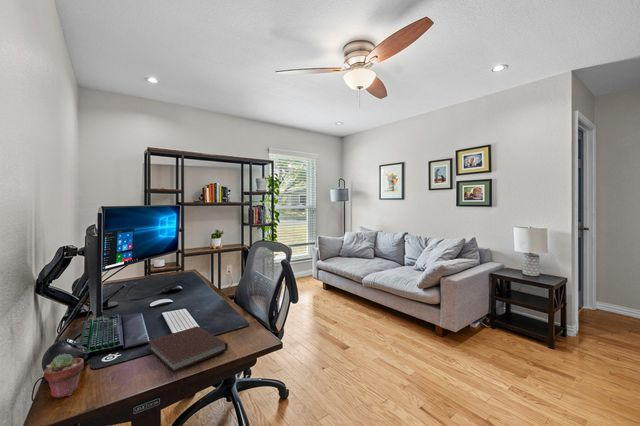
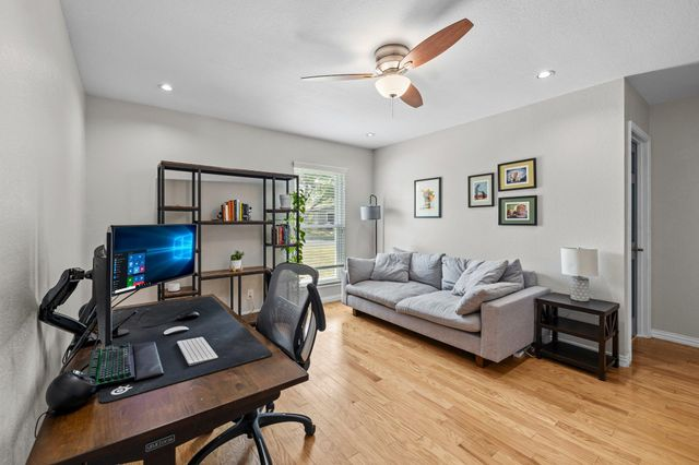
- potted succulent (64, 372)
- notebook (187, 345)
